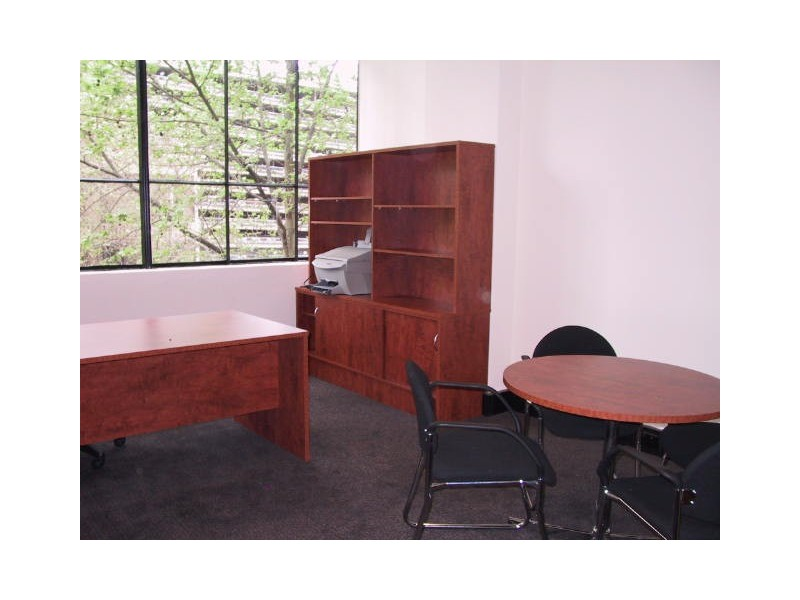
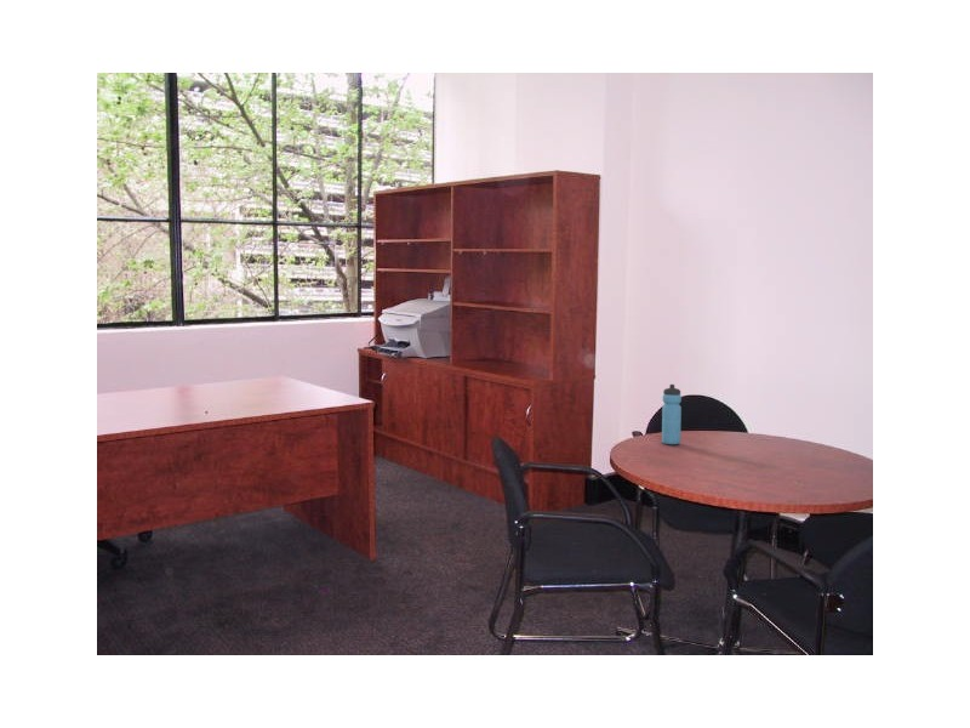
+ water bottle (671, 414)
